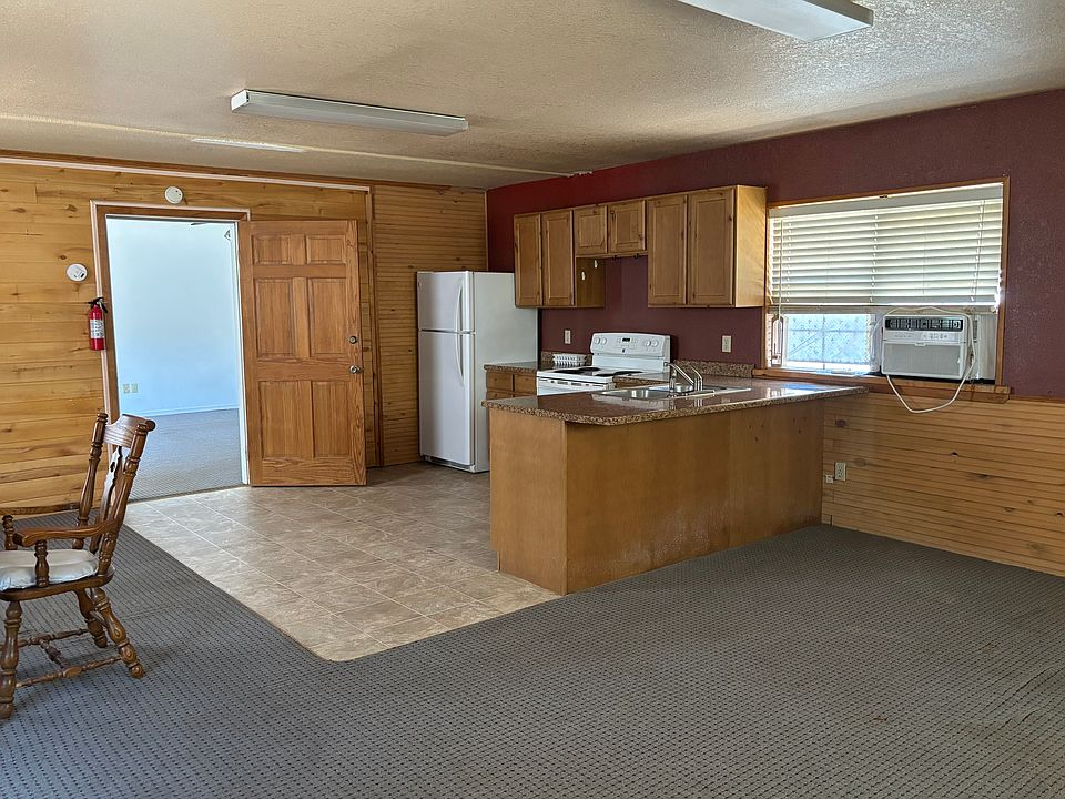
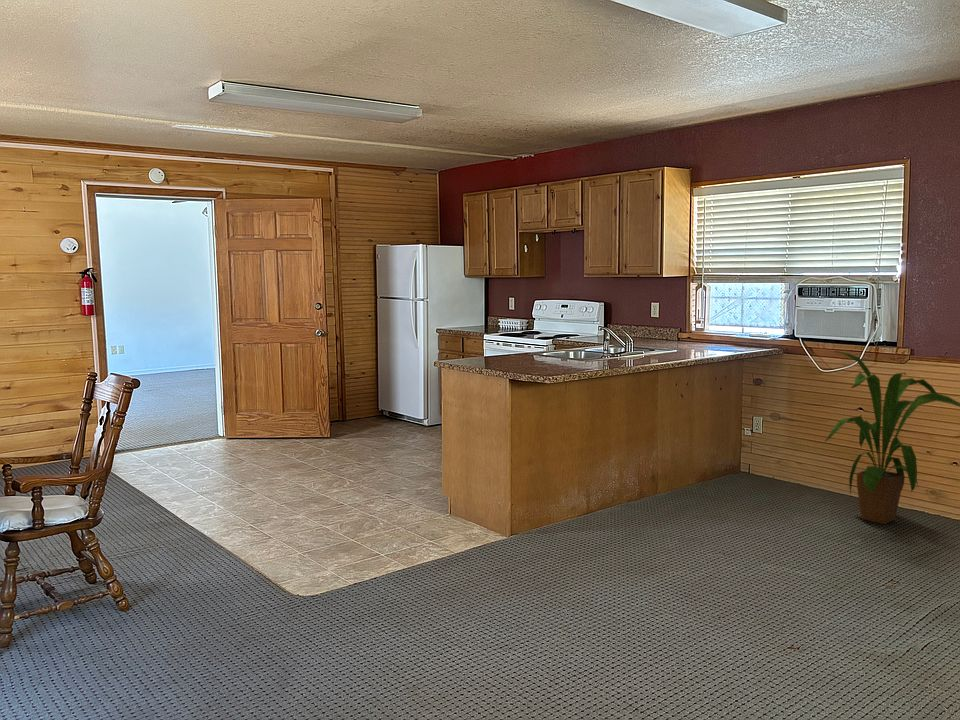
+ house plant (895, 439)
